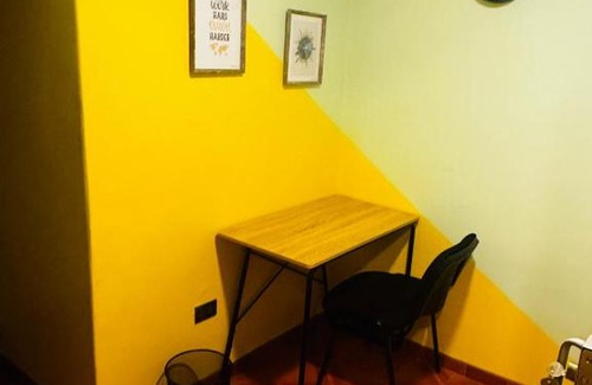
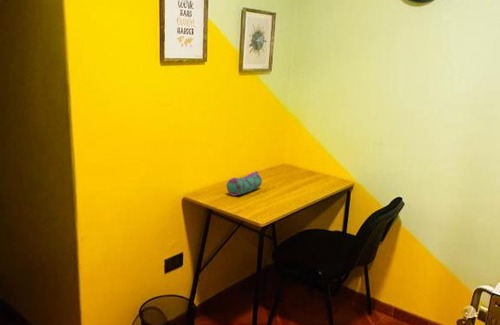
+ pencil case (244, 183)
